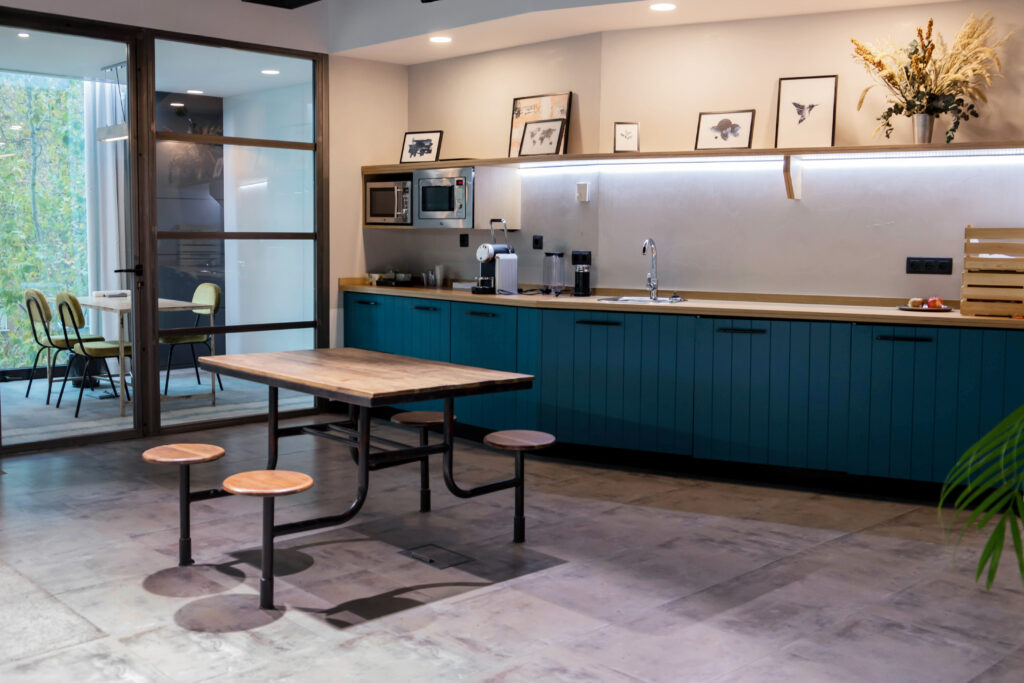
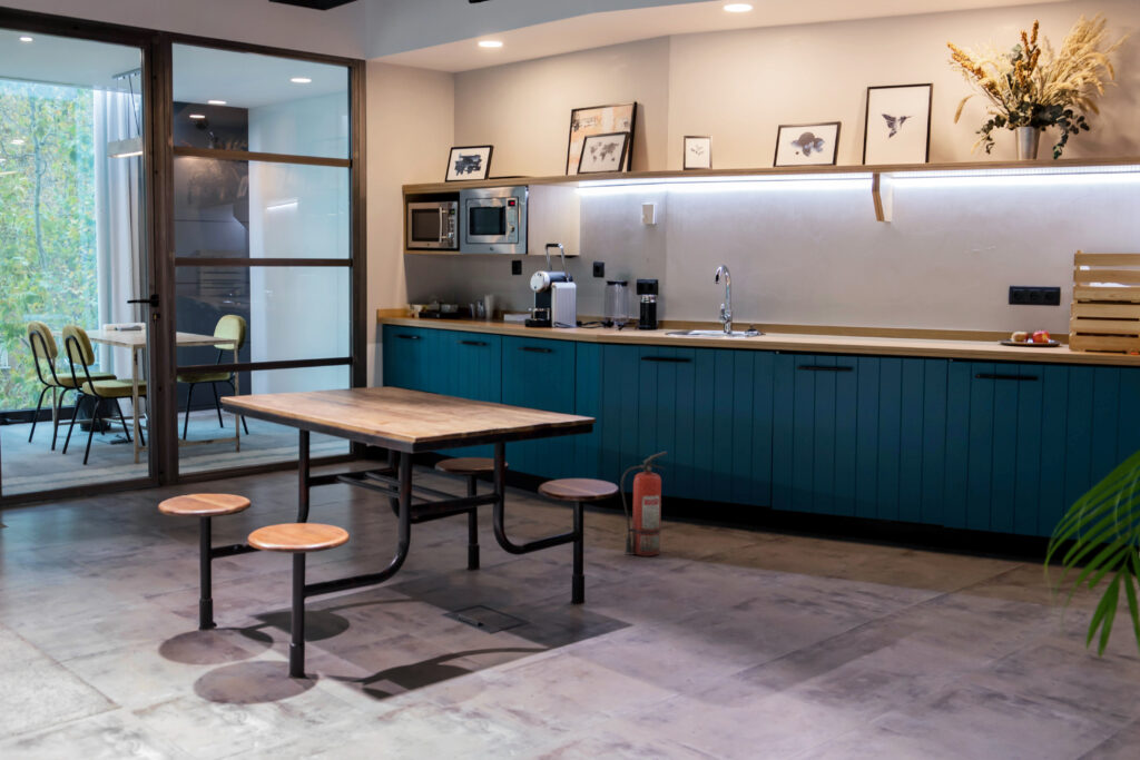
+ fire extinguisher (643, 503)
